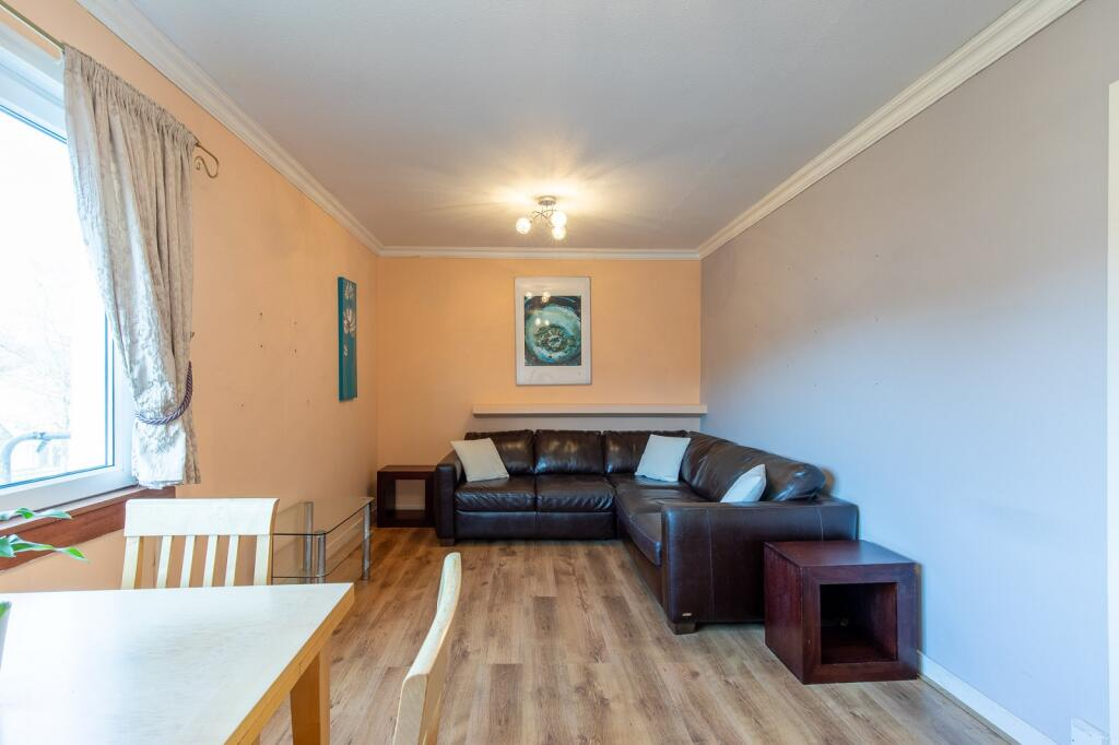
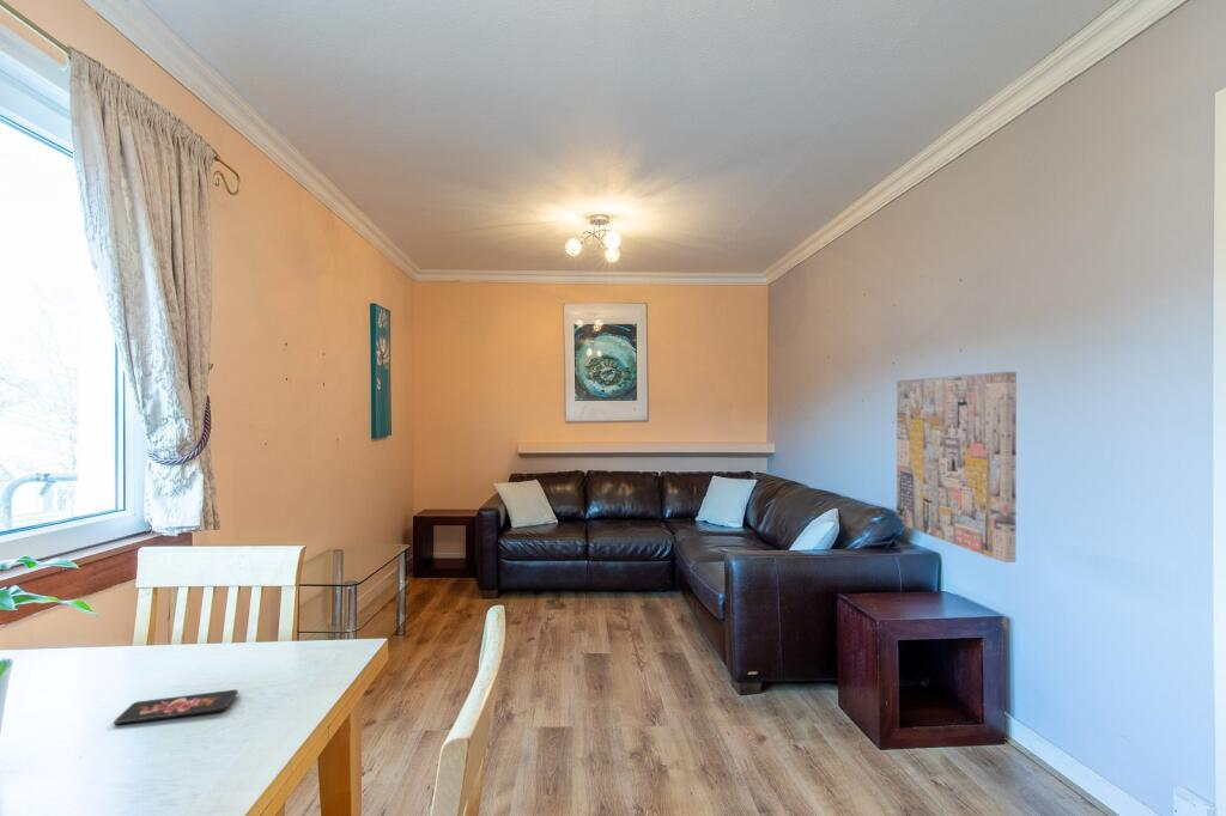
+ smartphone (178, 706)
+ wall art (947, 458)
